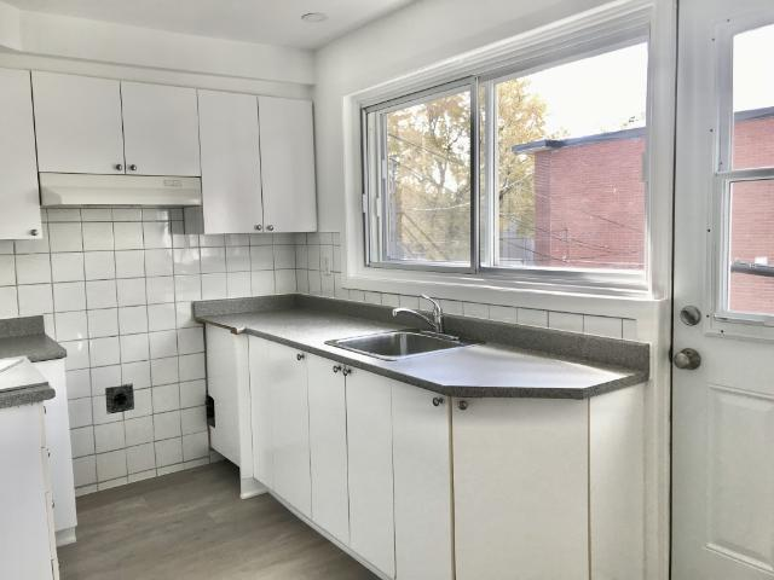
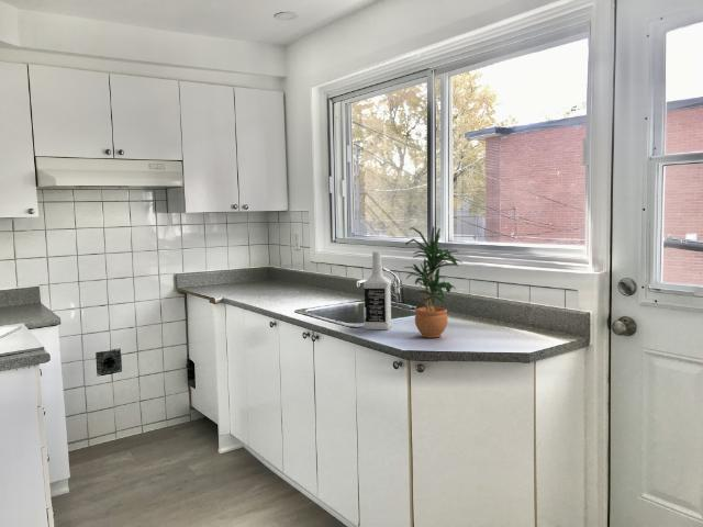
+ potted plant (435, 281)
+ vodka (377, 289)
